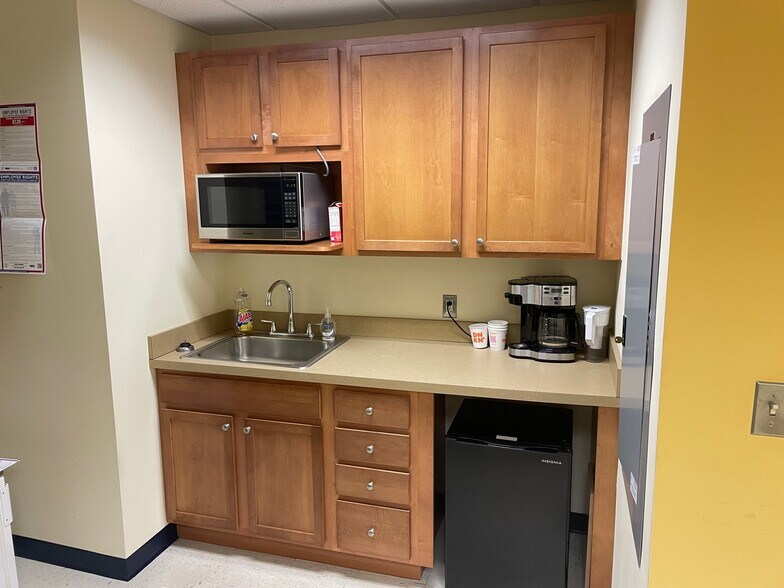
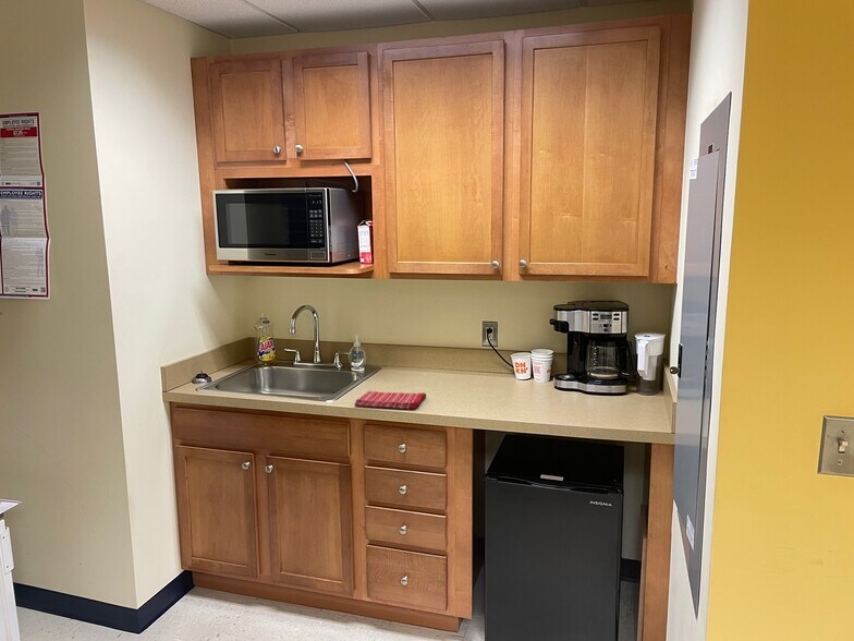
+ dish towel (391, 398)
